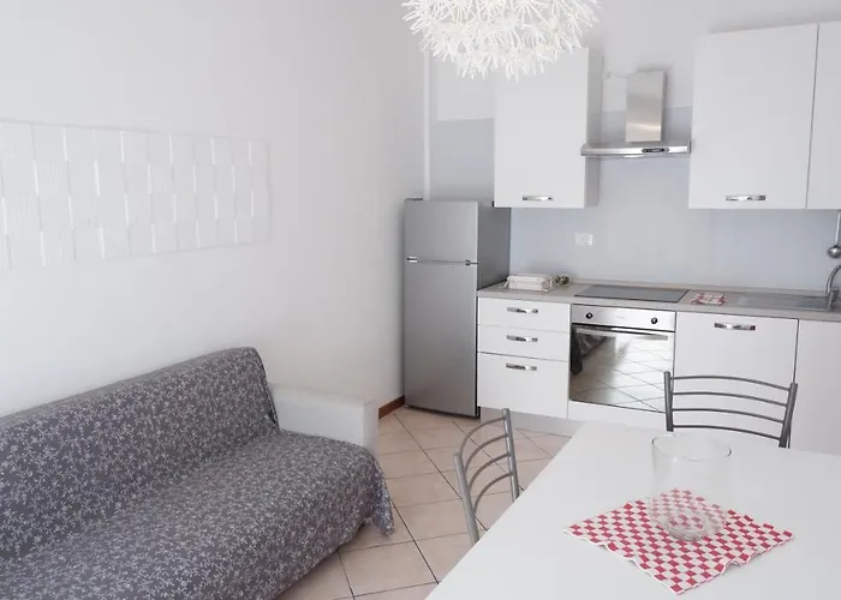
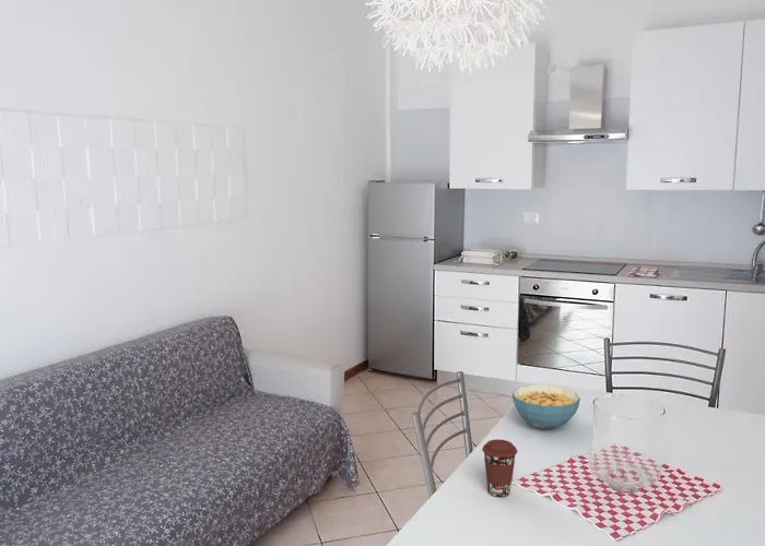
+ coffee cup (498, 467)
+ cereal bowl (544, 411)
